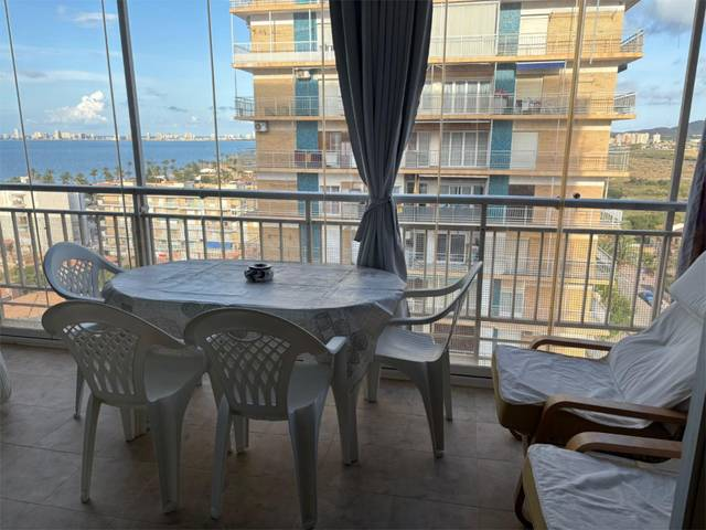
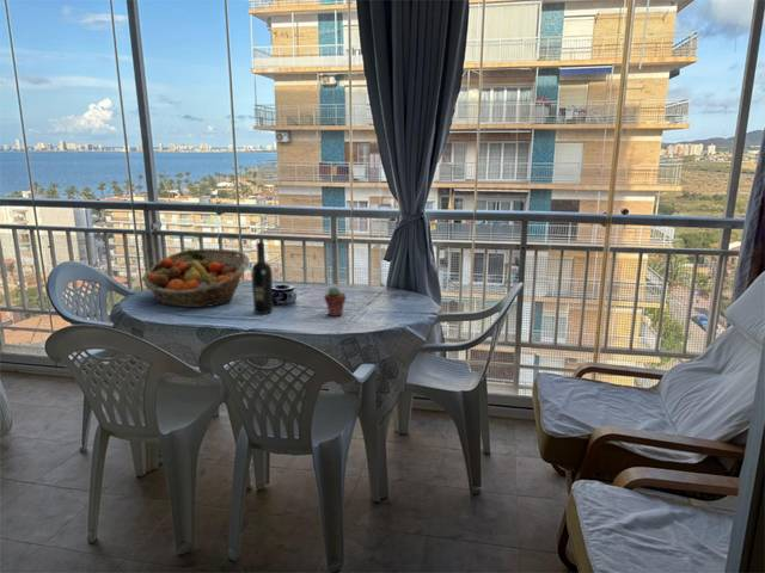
+ potted succulent (335, 300)
+ fruit basket (197, 276)
+ wine bottle (262, 277)
